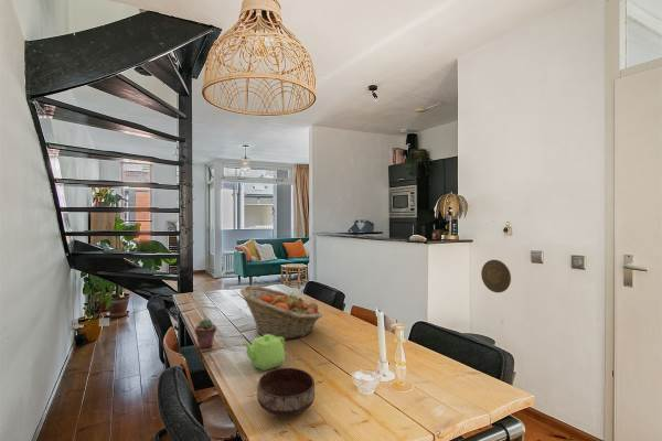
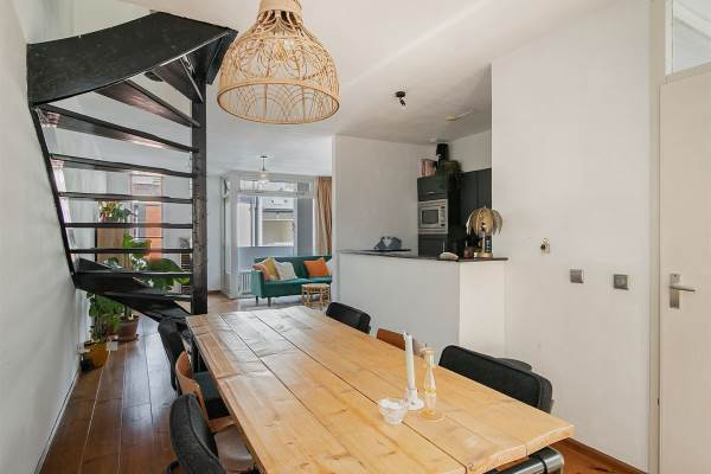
- teapot (264, 351)
- decorative plate (494, 276)
- bowl (286, 392)
- potted succulent (205, 332)
- fruit basket (280, 308)
